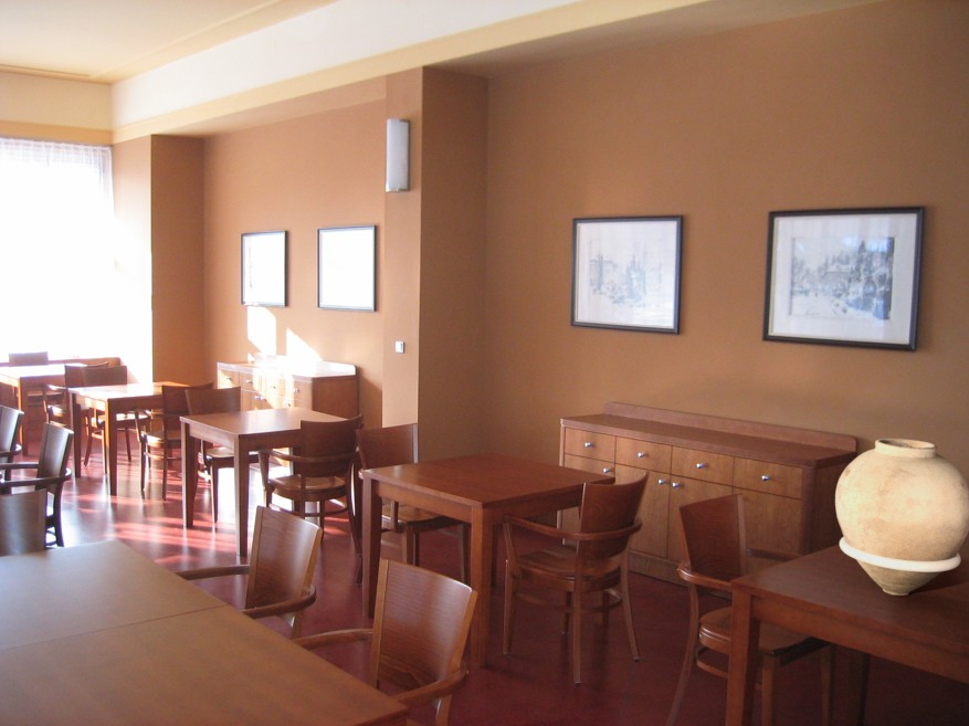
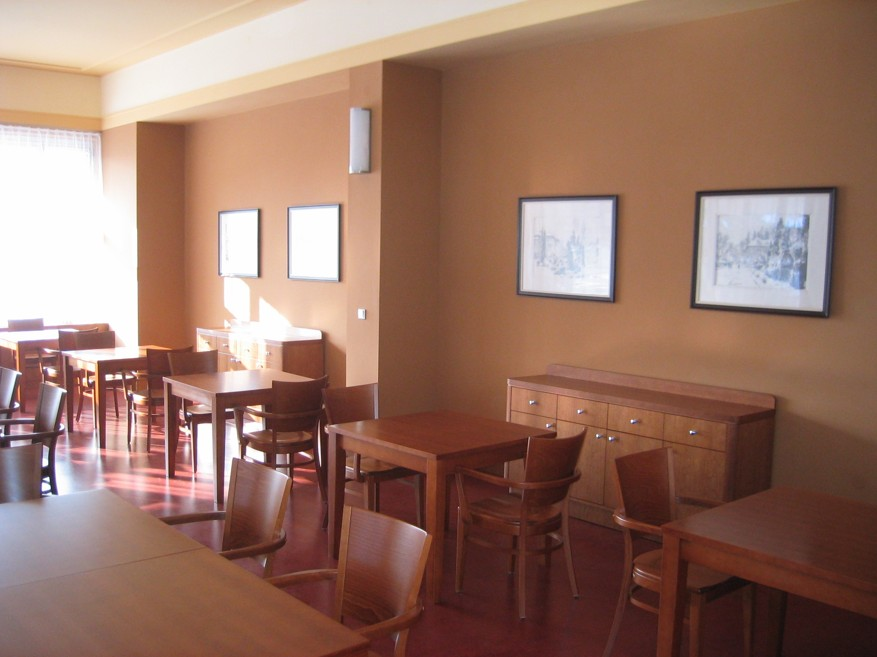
- vase (900, 518)
